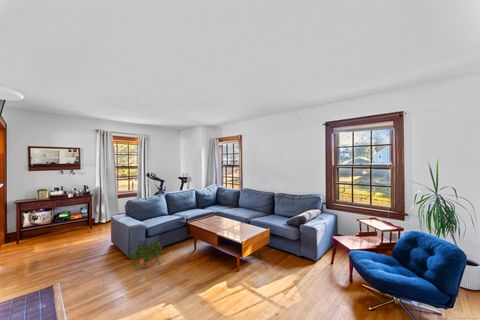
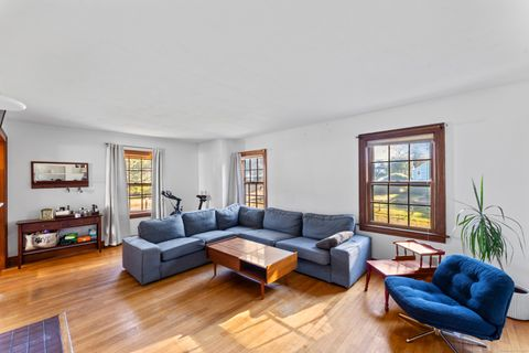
- potted plant (146, 254)
